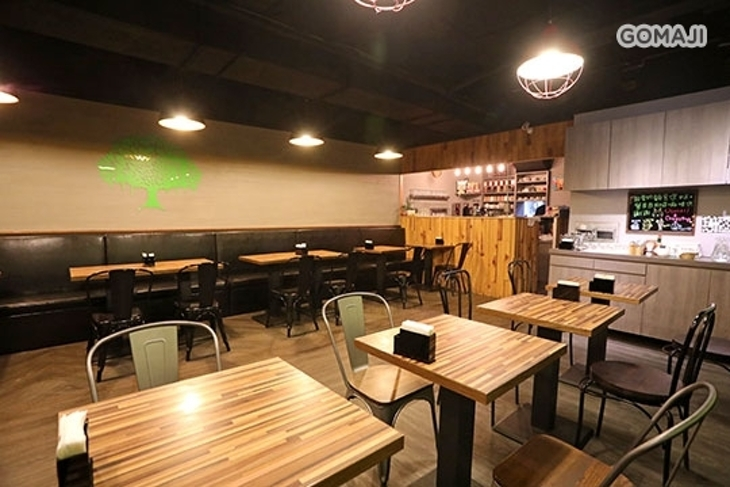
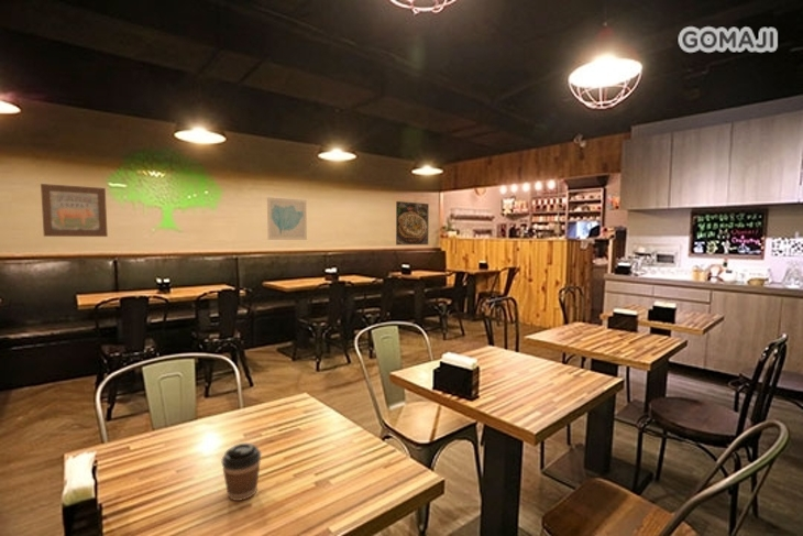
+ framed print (413, 223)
+ coffee cup (241, 468)
+ wall art (287, 219)
+ wall art (75, 211)
